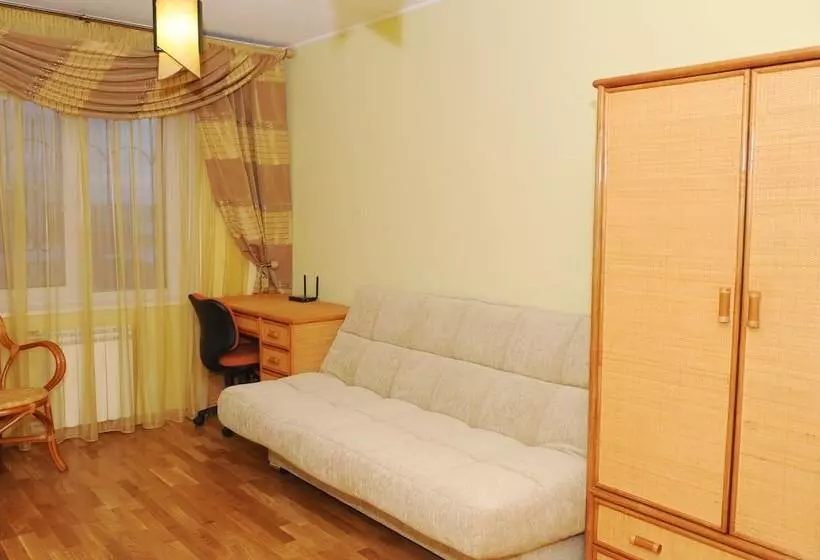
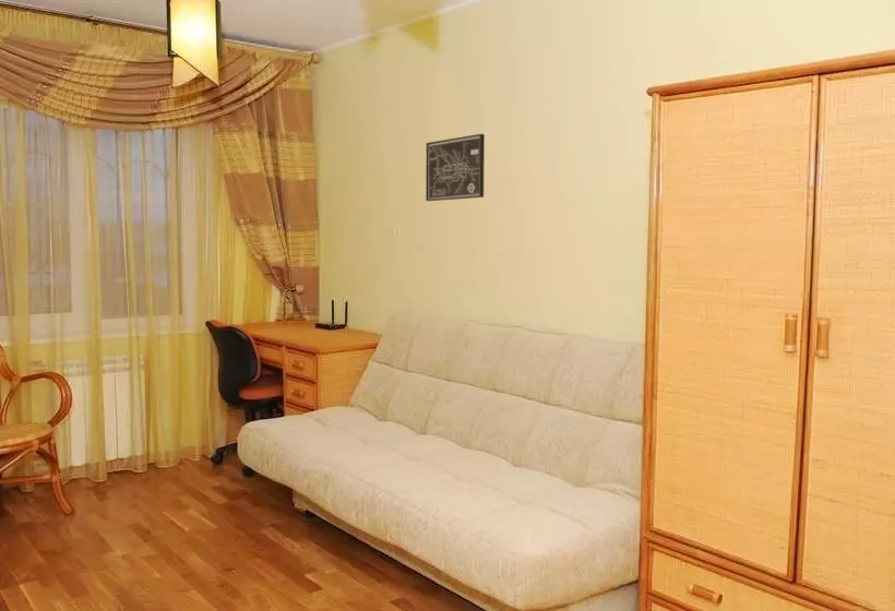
+ wall art (453, 168)
